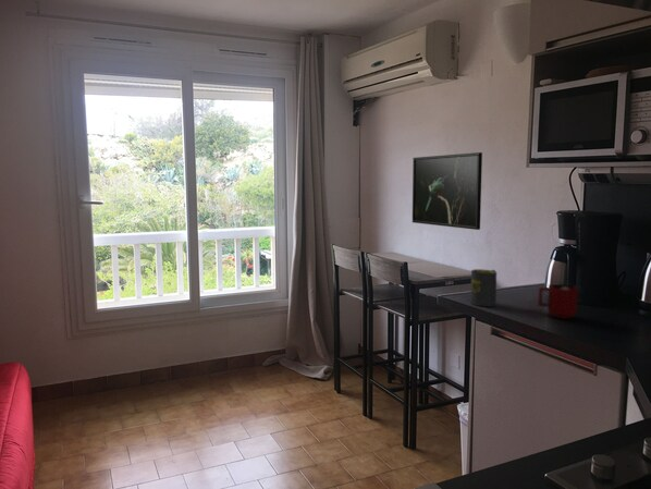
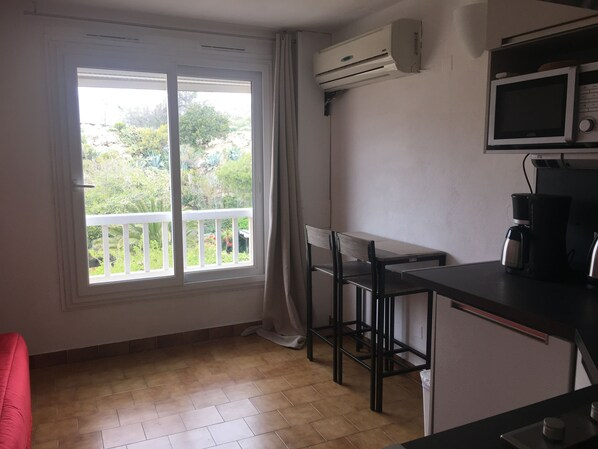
- mug (484, 286)
- mug (557, 301)
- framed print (443, 191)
